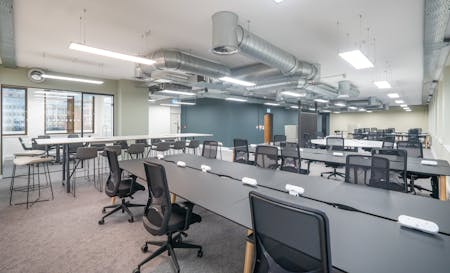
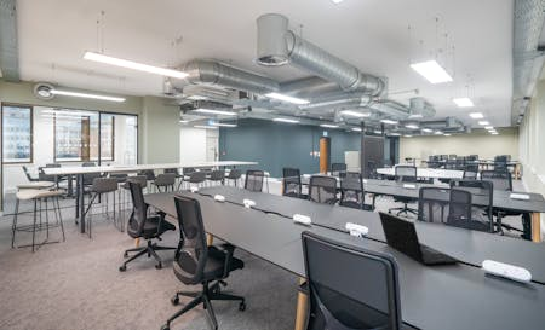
+ laptop (415, 235)
